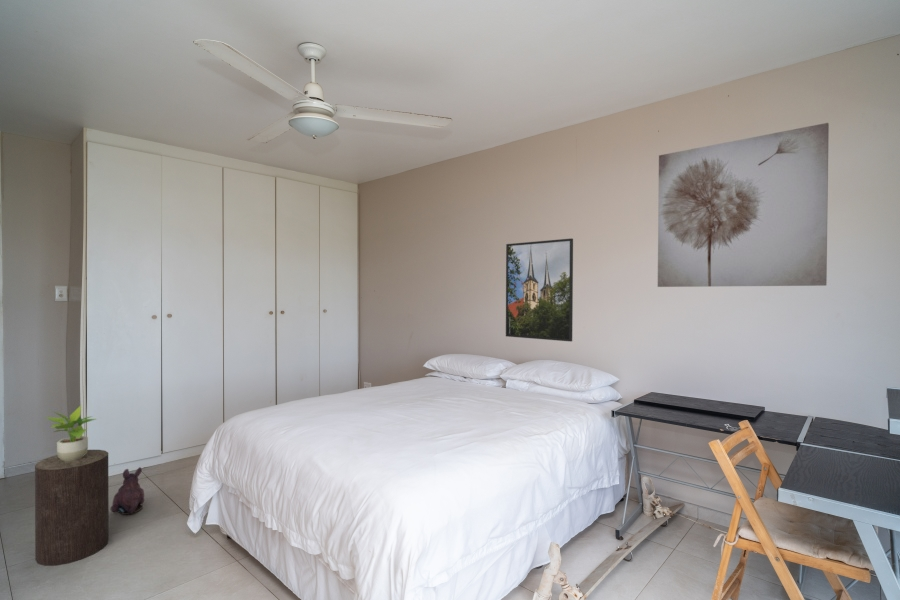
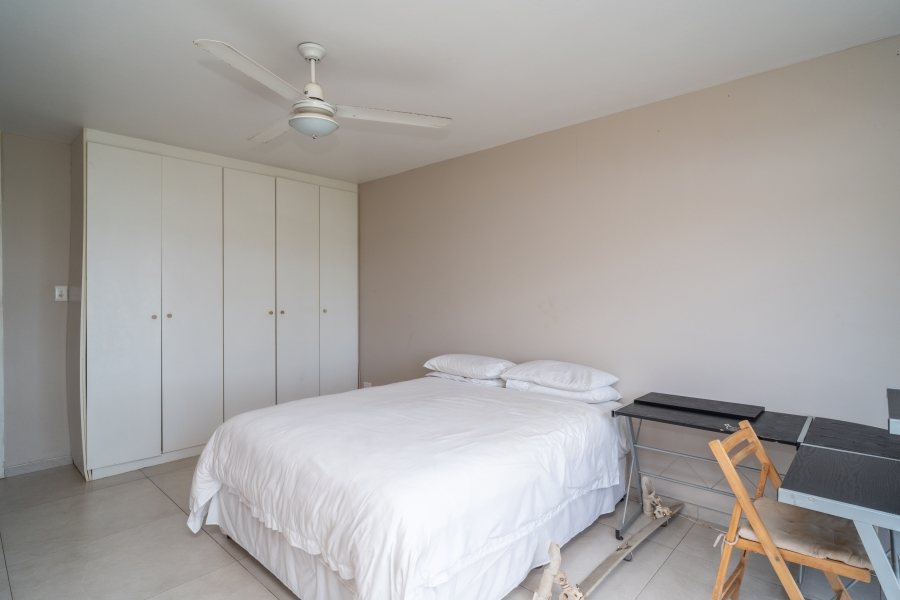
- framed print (537, 290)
- stool (73, 504)
- potted plant (69, 434)
- plush toy (131, 490)
- wall art (734, 213)
